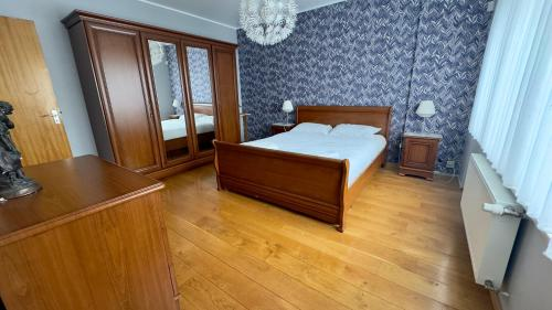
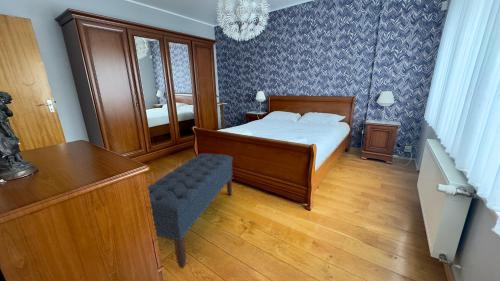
+ bench (193, 195)
